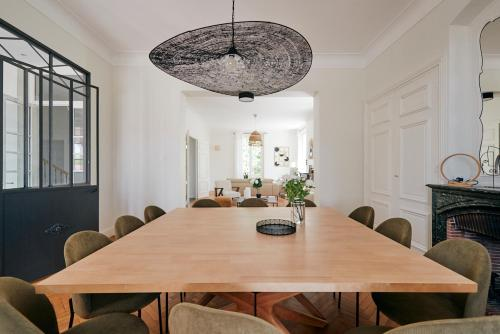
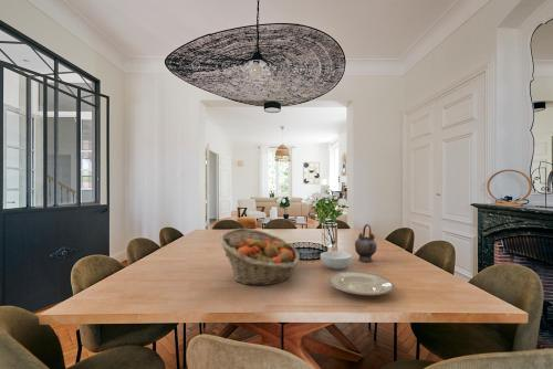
+ teapot (366, 242)
+ cereal bowl (335, 261)
+ plate (359, 285)
+ fruit basket (260, 253)
